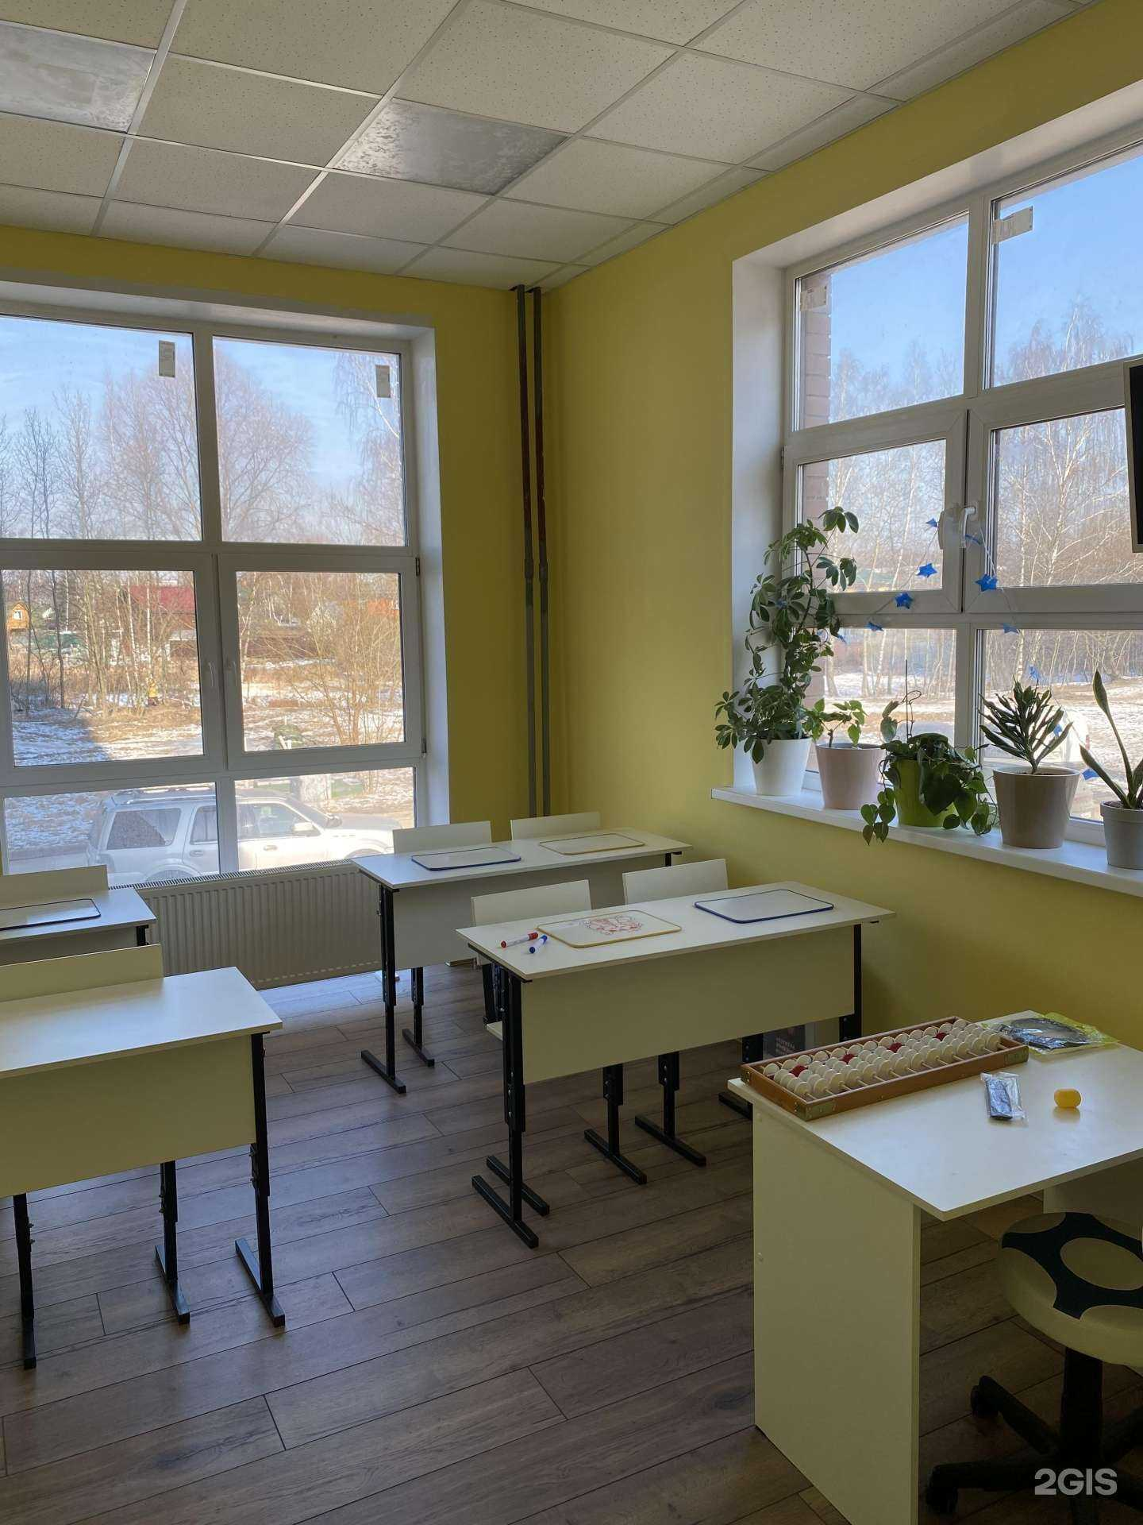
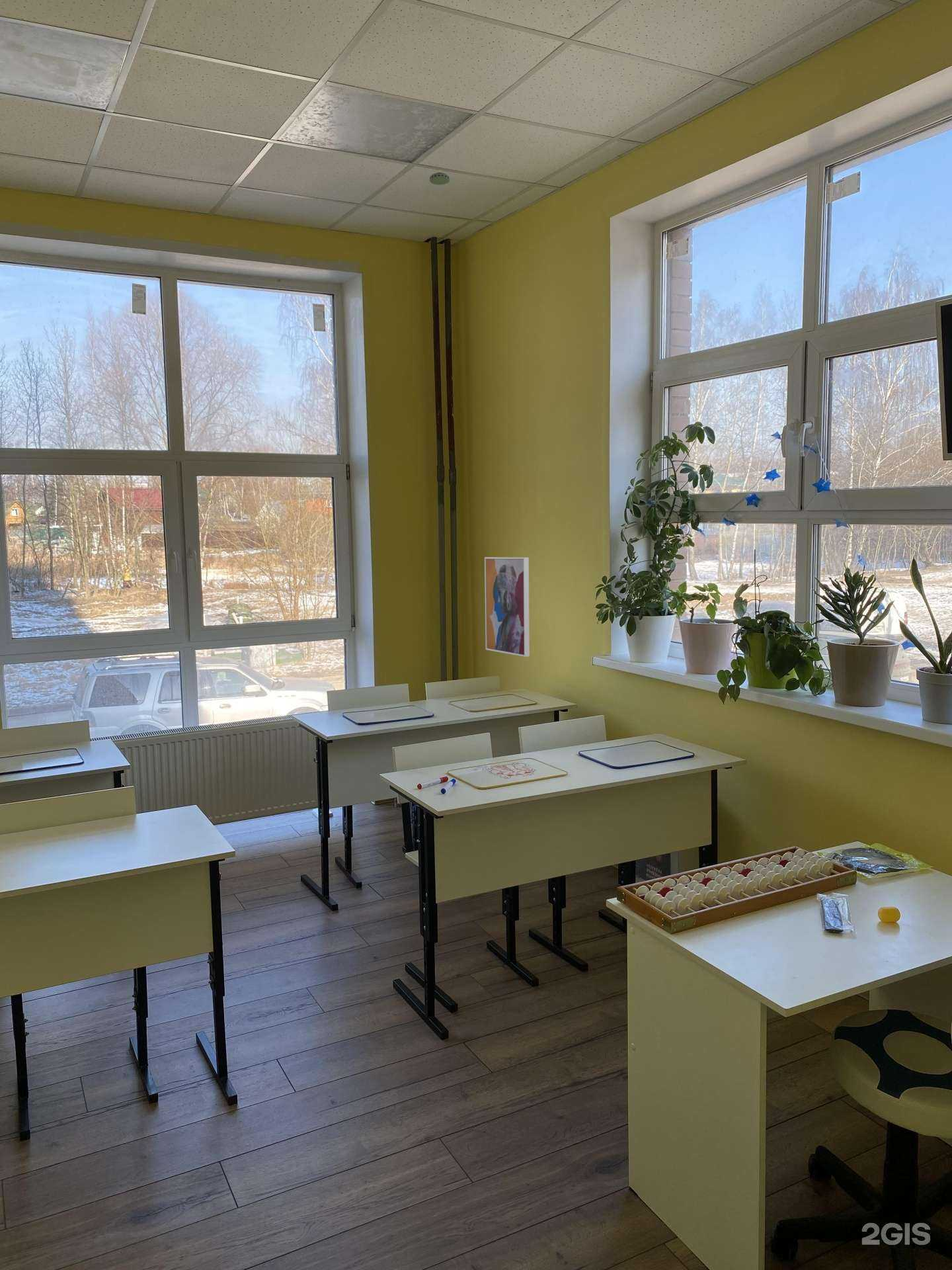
+ wall art (506, 605)
+ smoke detector (439, 179)
